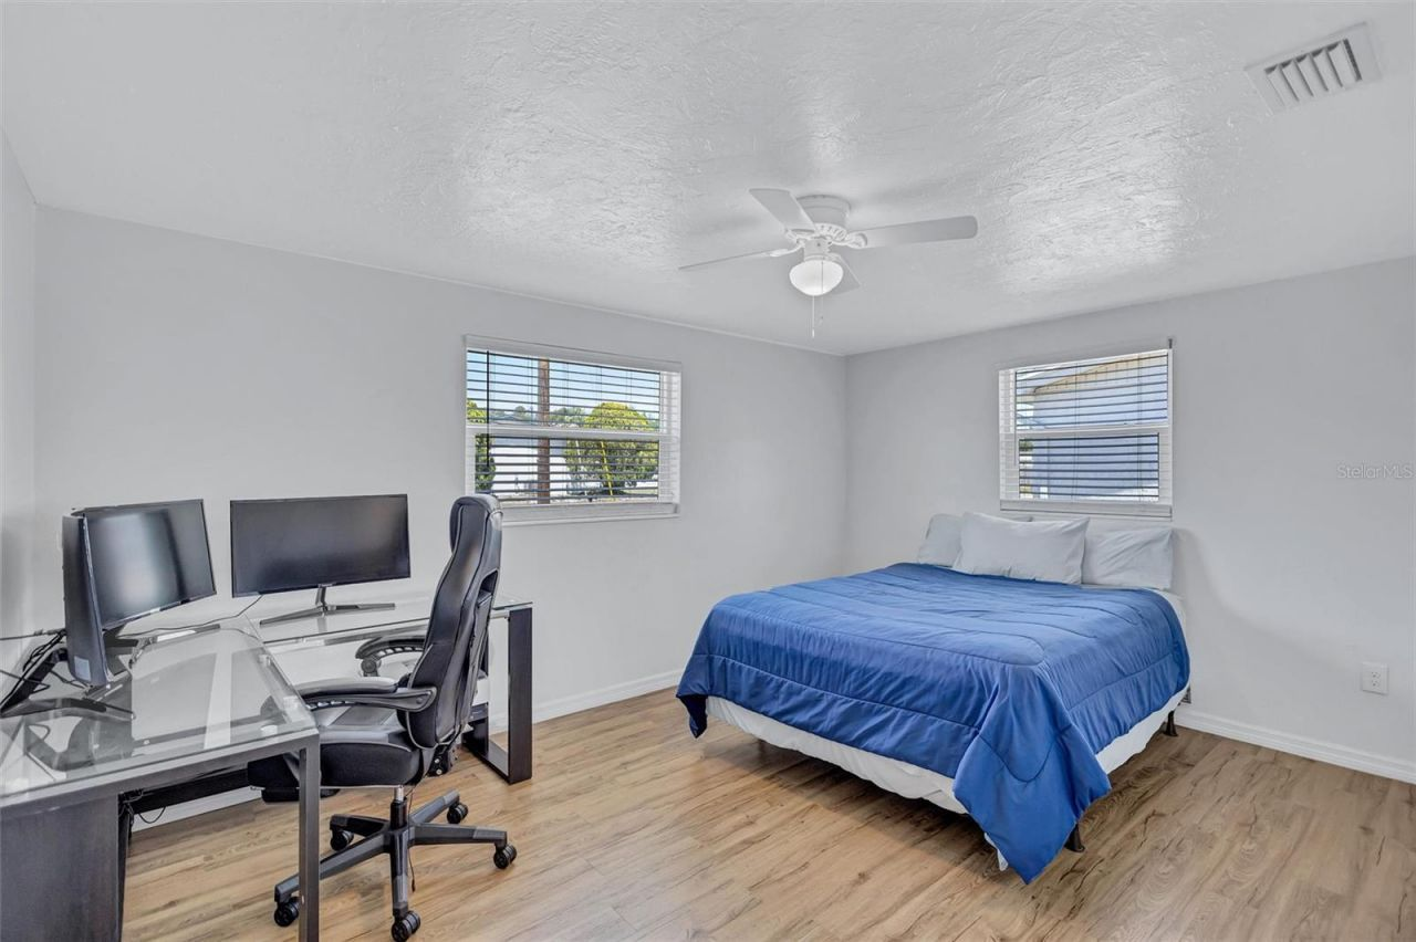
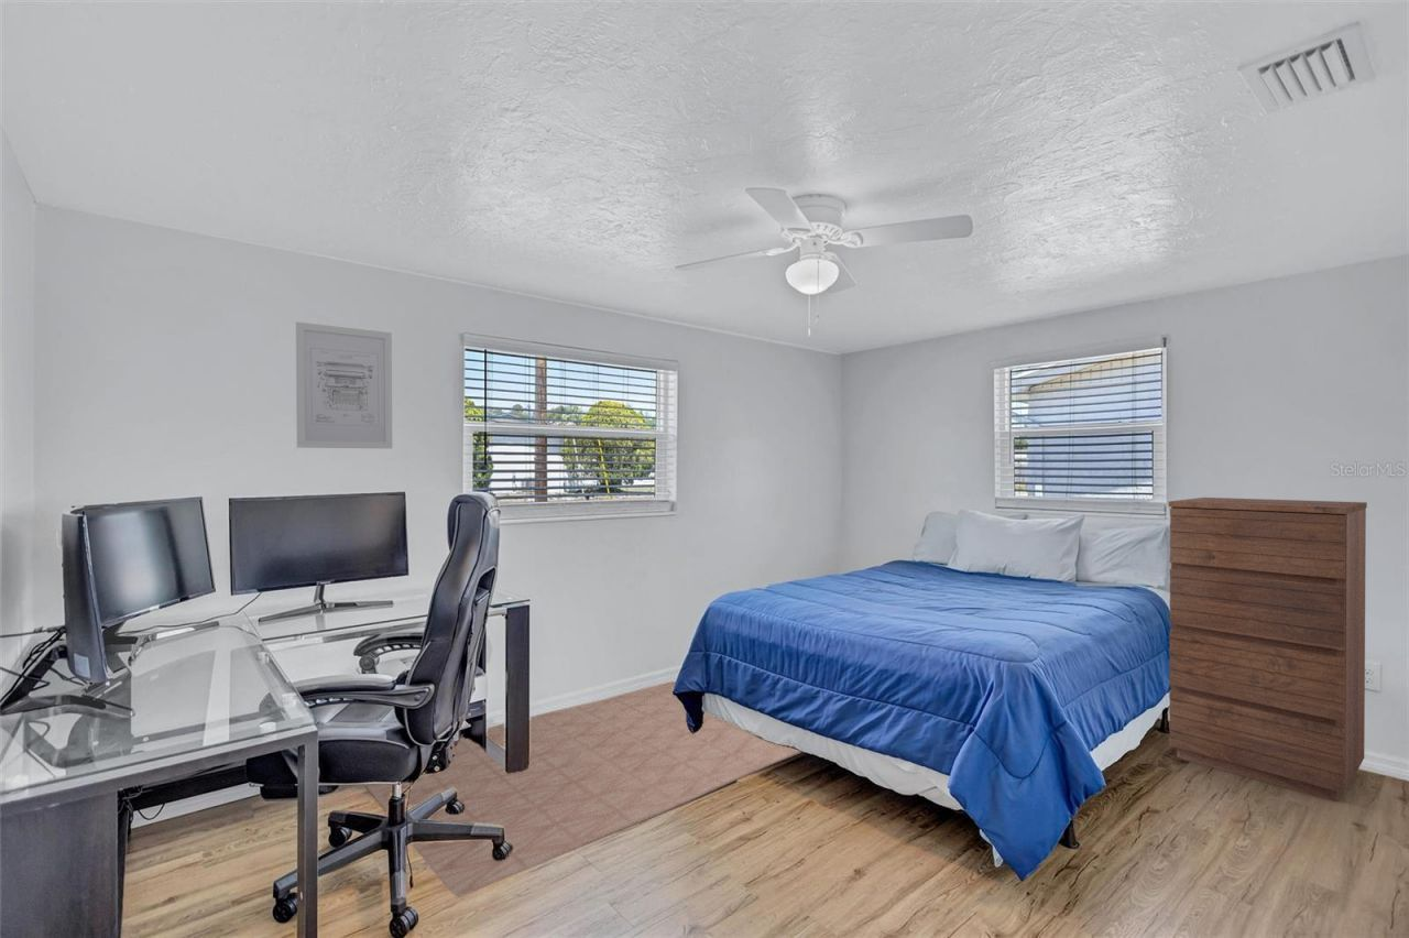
+ wall art (346, 388)
+ rug (600, 752)
+ dresser (1265, 632)
